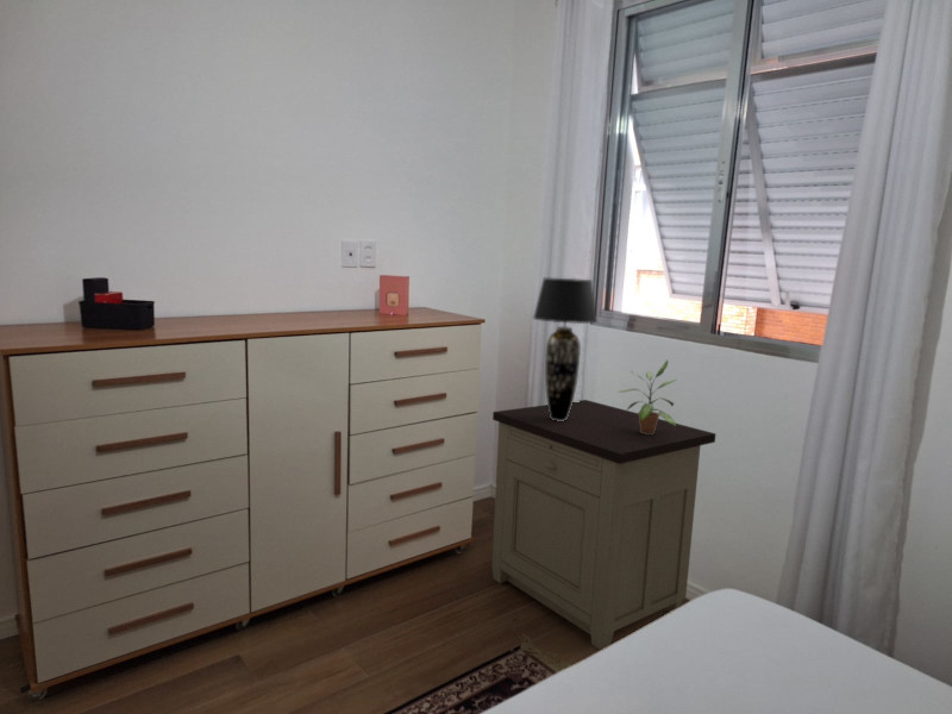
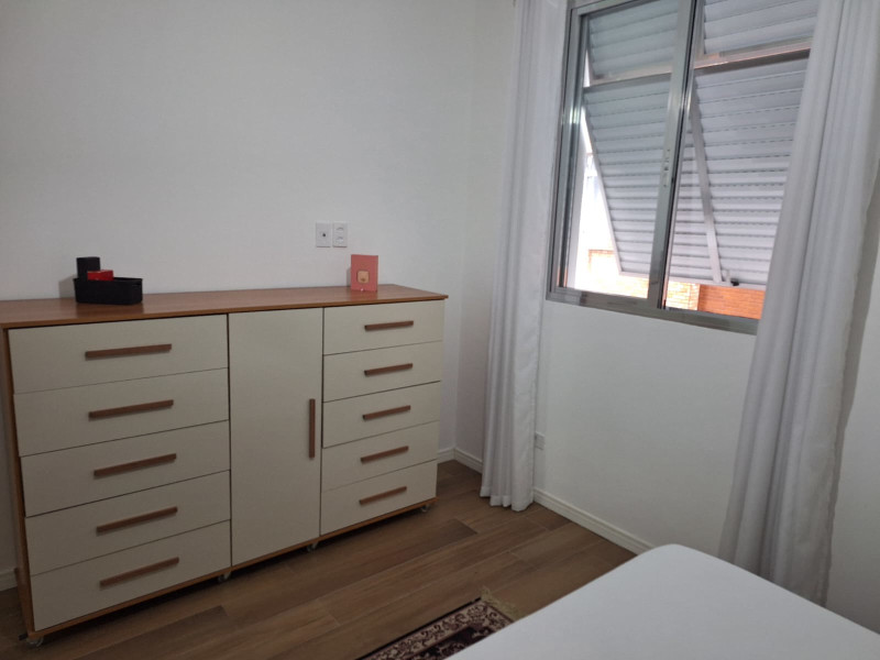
- potted plant (657, 399)
- nightstand (593, 509)
- table lamp (563, 349)
